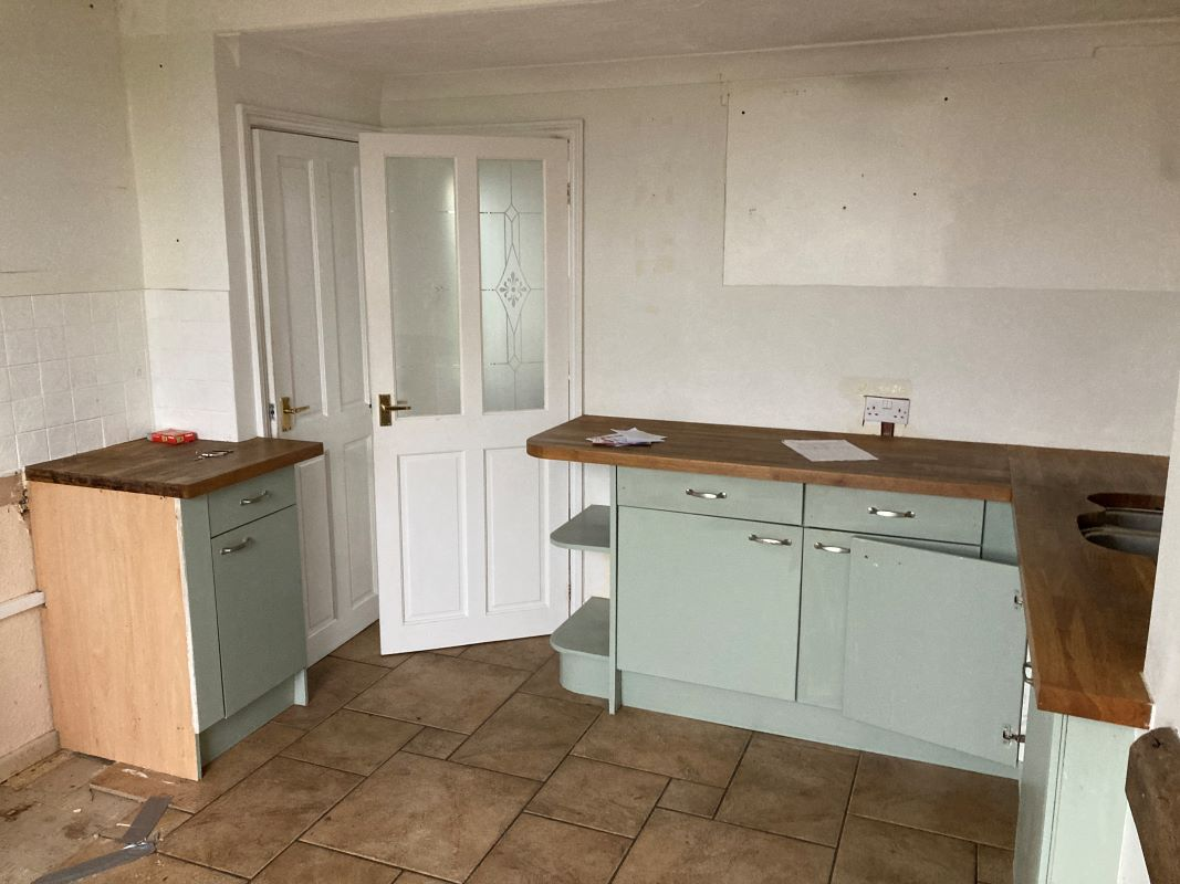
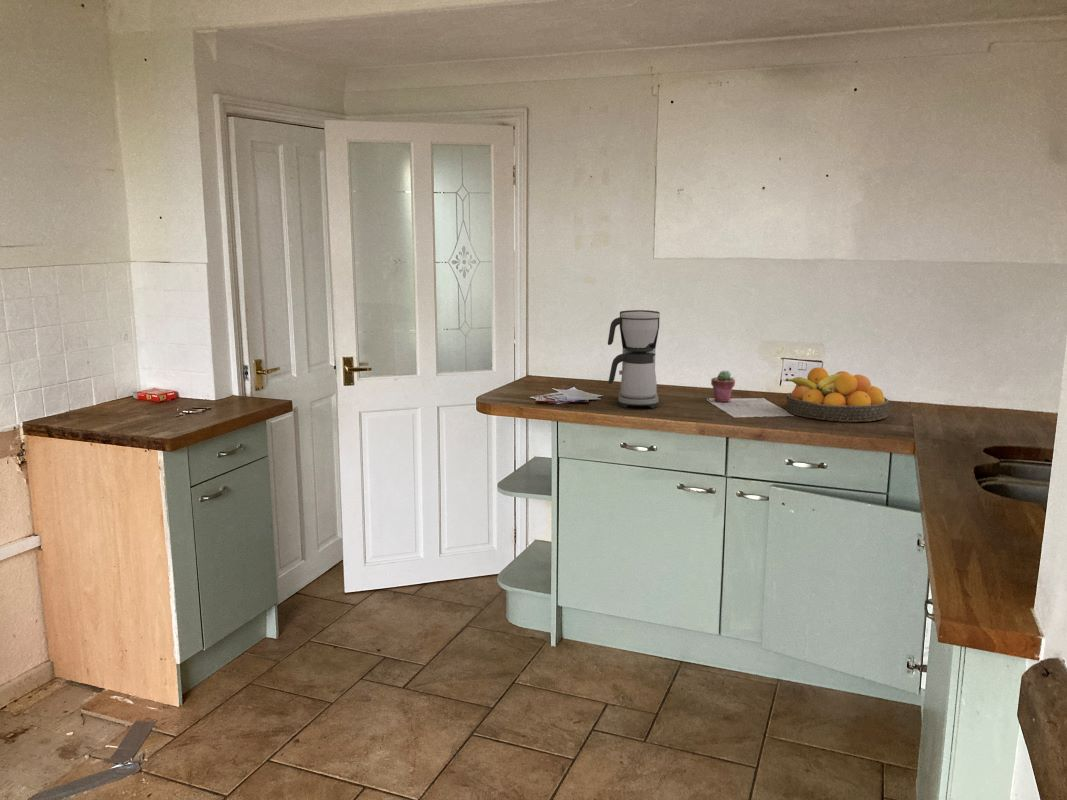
+ coffee maker (633, 356)
+ potted succulent (723, 385)
+ fruit bowl (837, 391)
